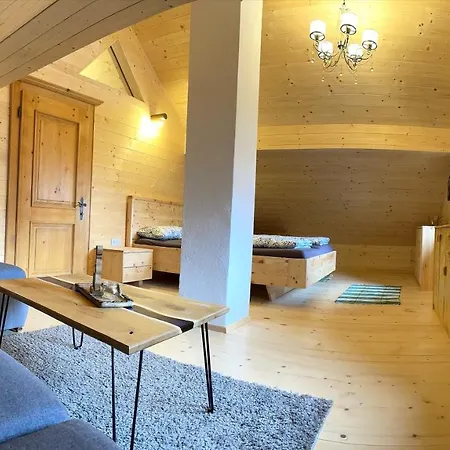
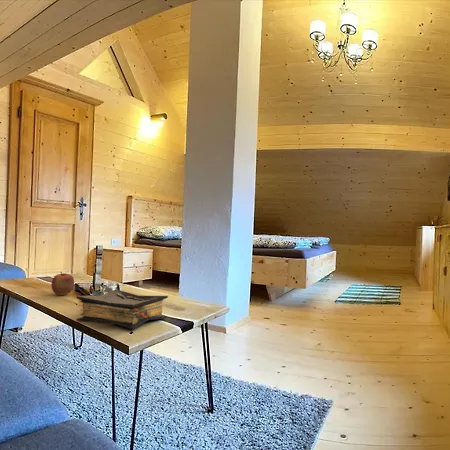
+ apple (62, 283)
+ book (121, 307)
